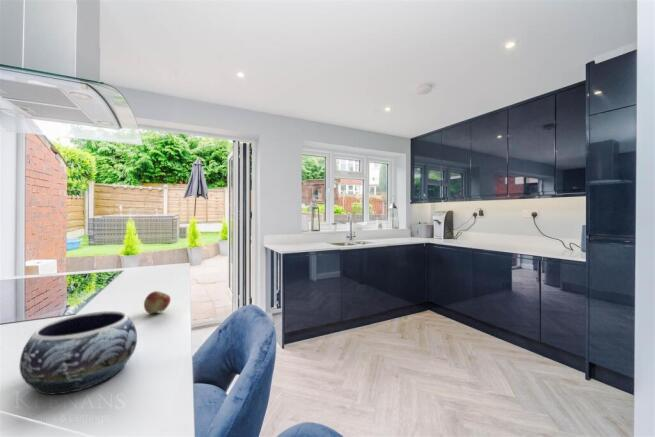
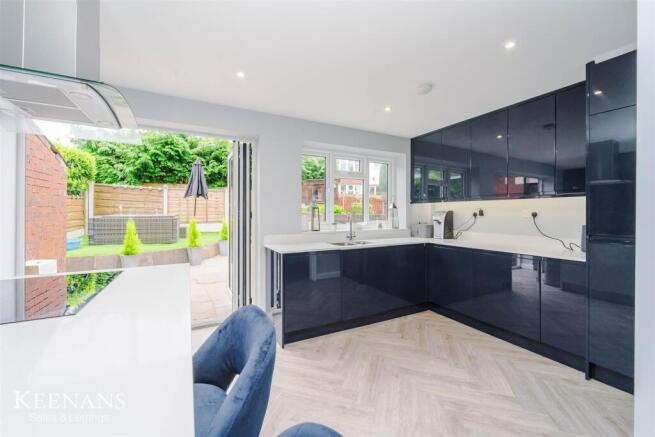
- fruit (157, 302)
- decorative bowl (84, 348)
